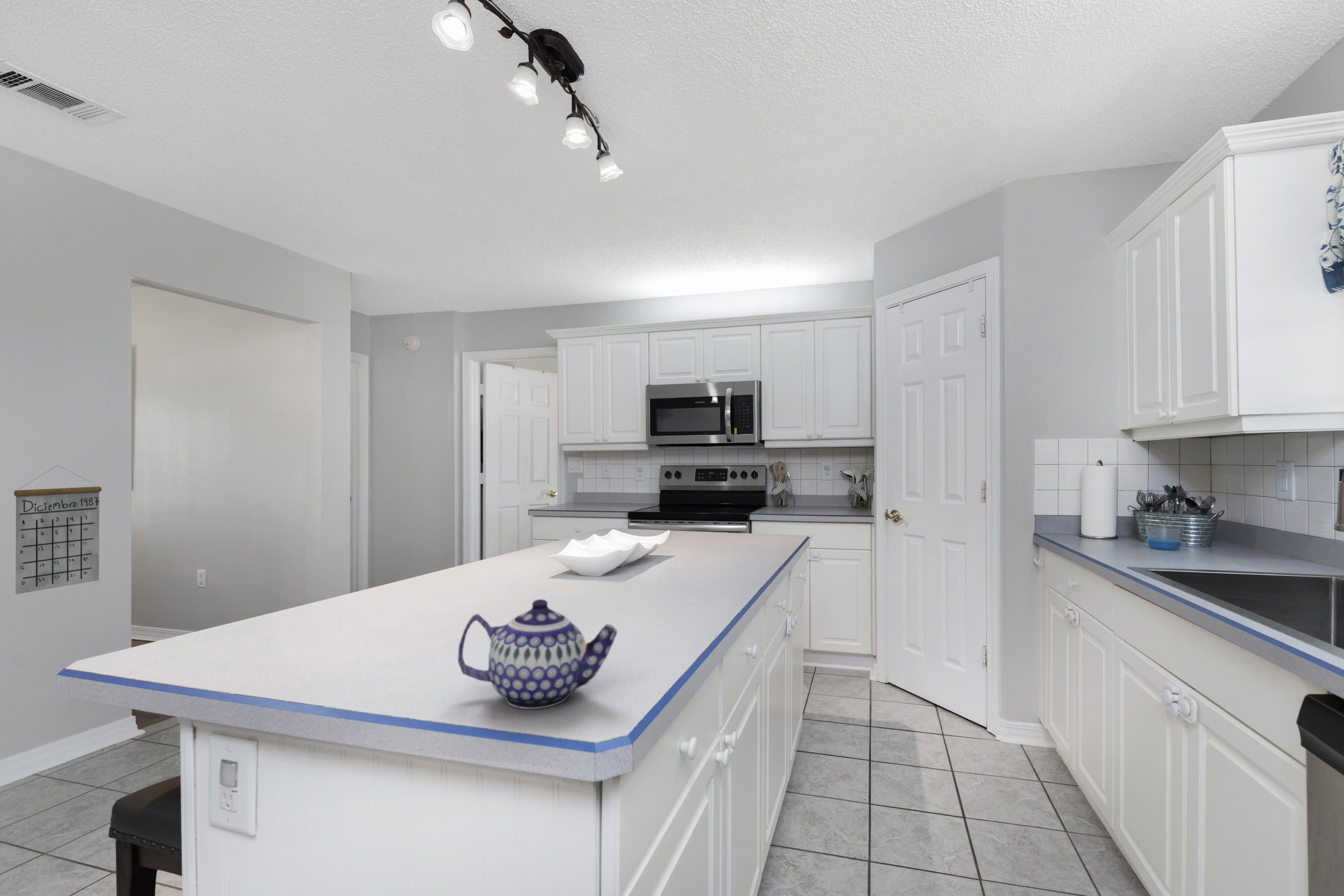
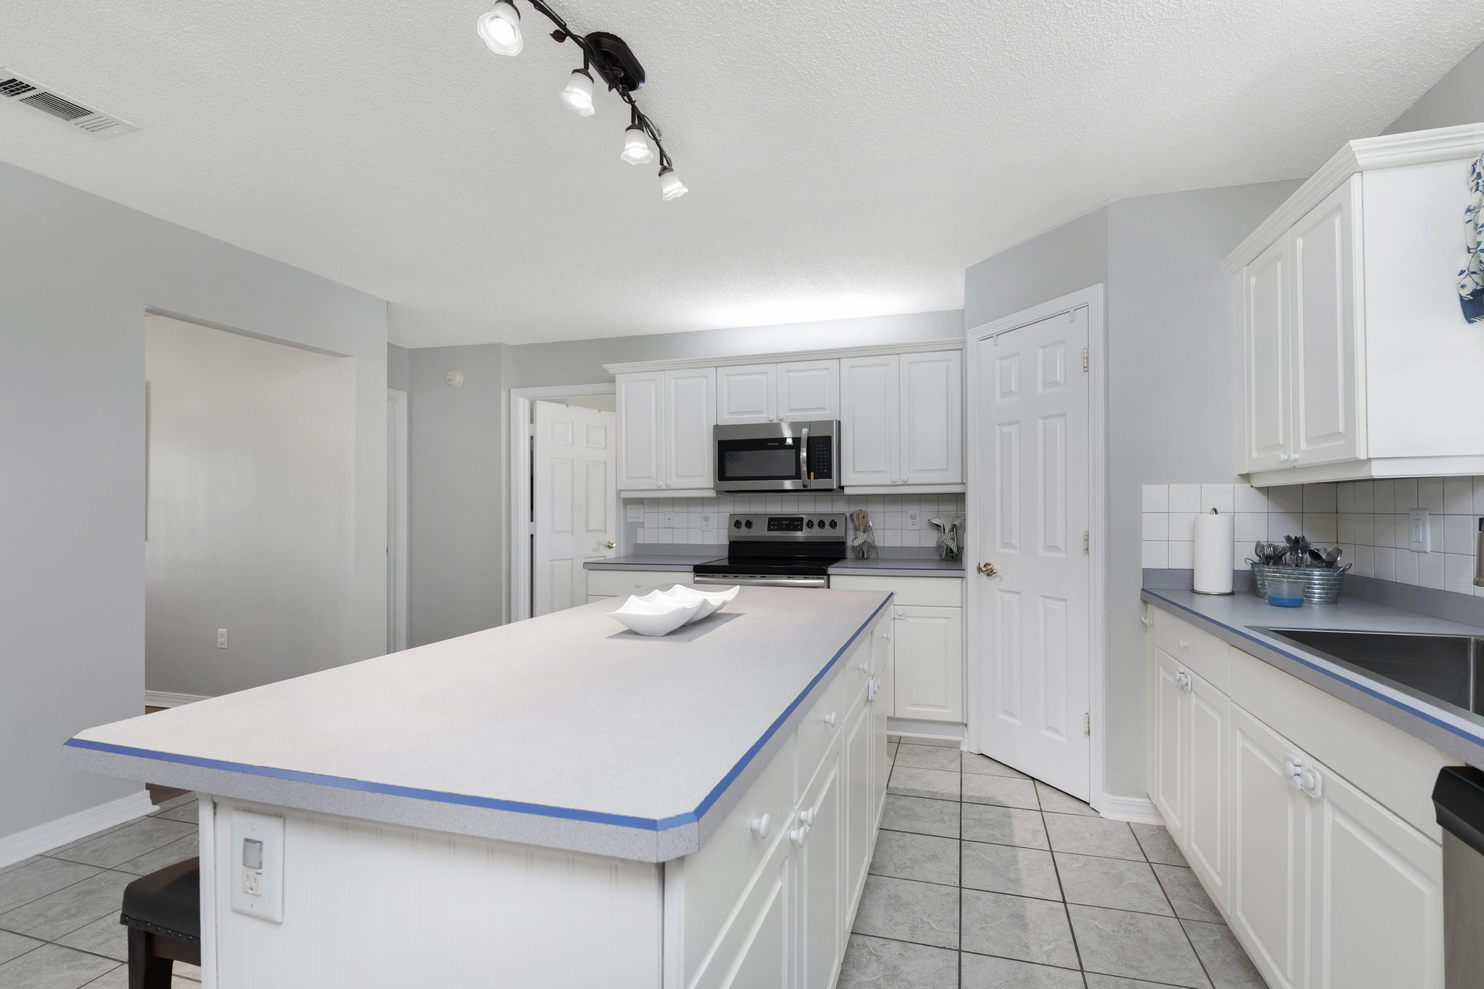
- teapot (537, 647)
- calendar (60, 526)
